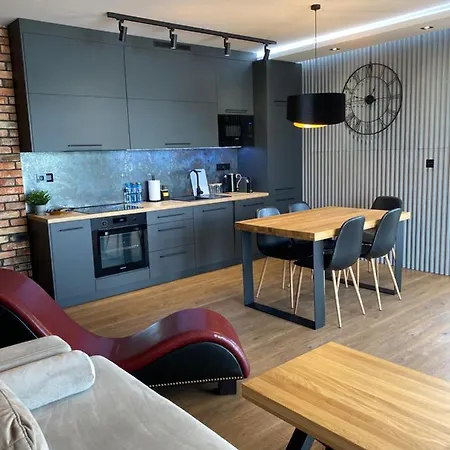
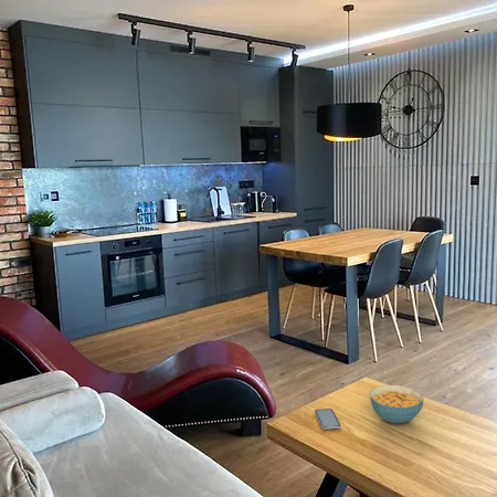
+ smartphone (327, 417)
+ cereal bowl (395, 408)
